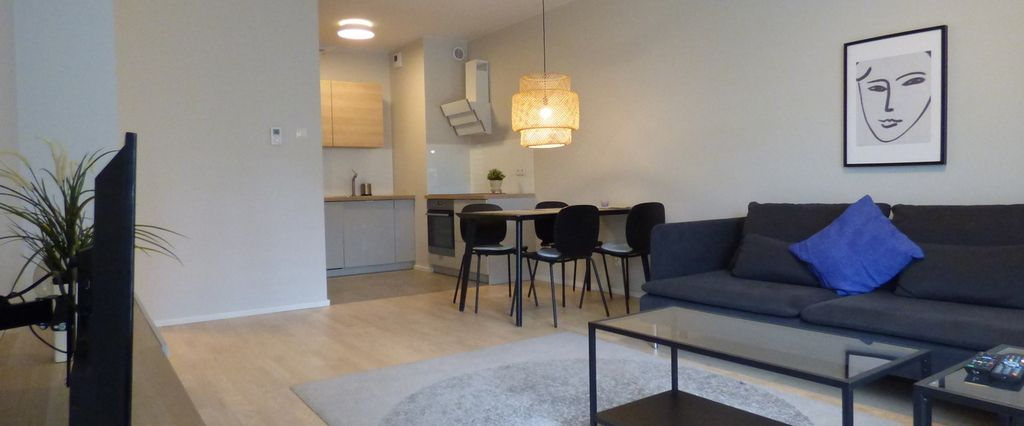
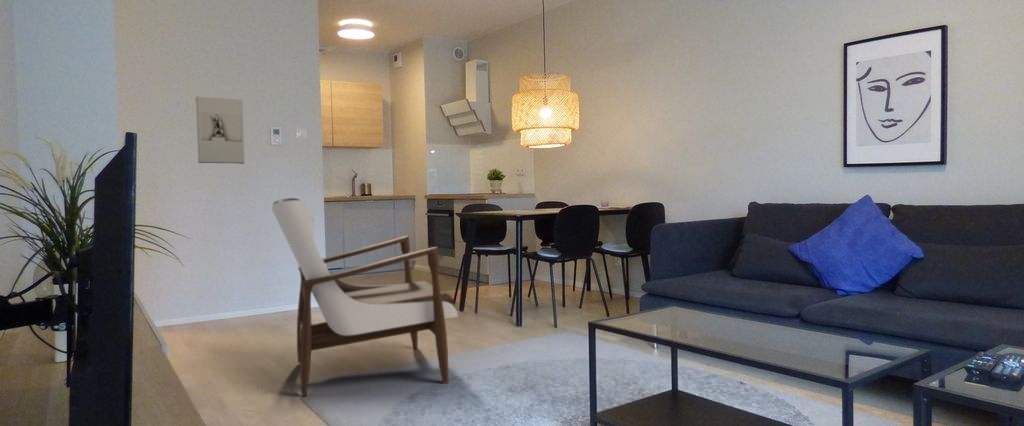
+ wall sculpture (220, 130)
+ armchair (362, 285)
